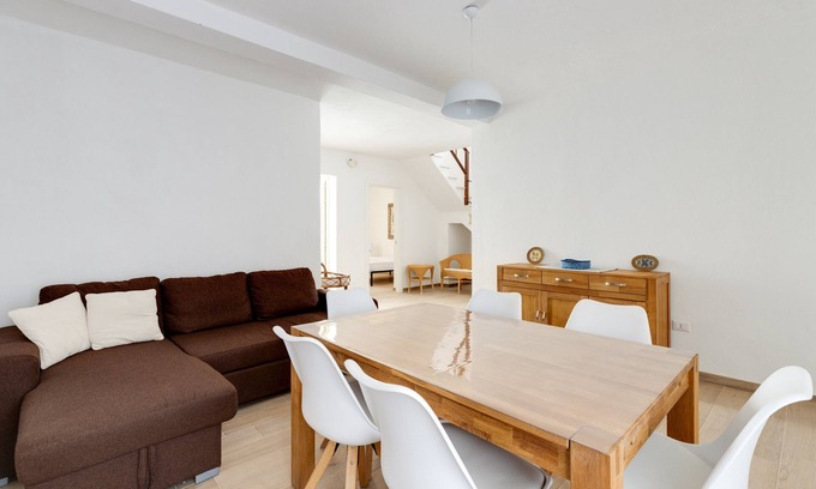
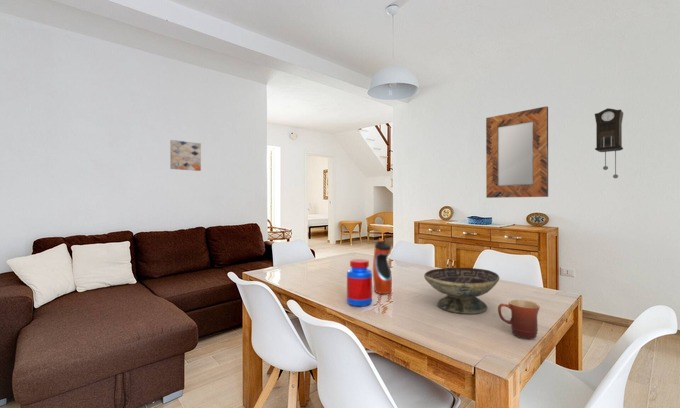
+ jar (359, 281)
+ decorative bowl (460, 289)
+ pendulum clock (609, 144)
+ wall art (185, 155)
+ mug (518, 318)
+ home mirror (515, 155)
+ water bottle (382, 265)
